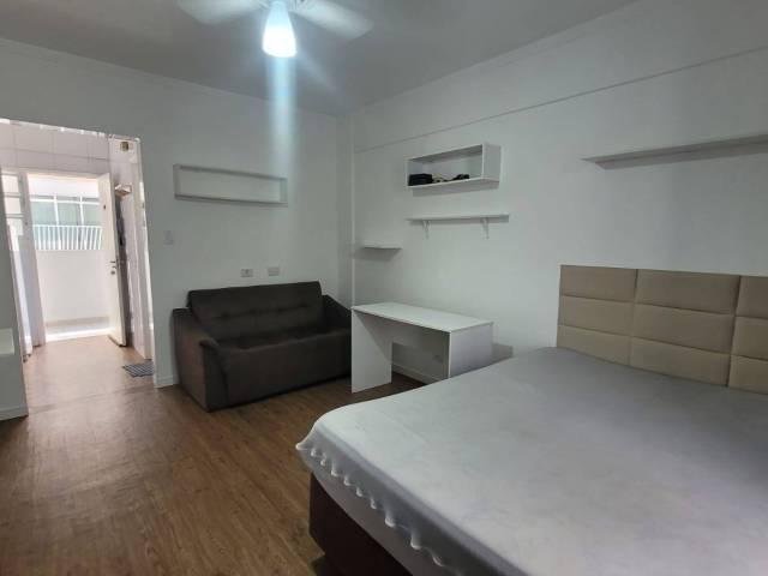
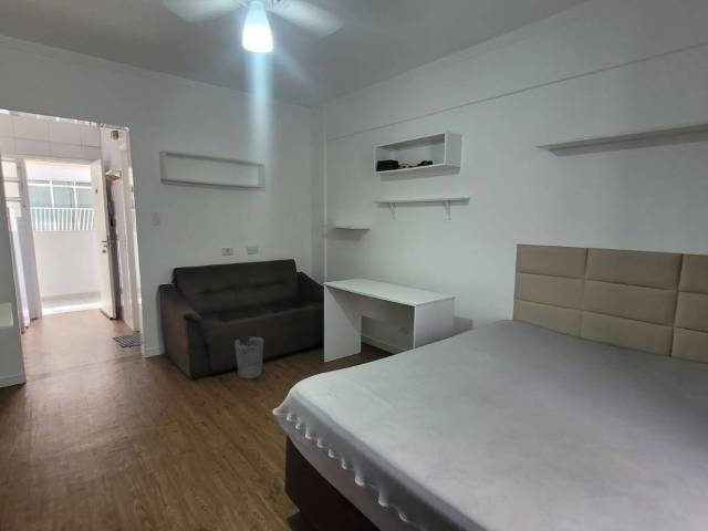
+ wastebasket (249, 357)
